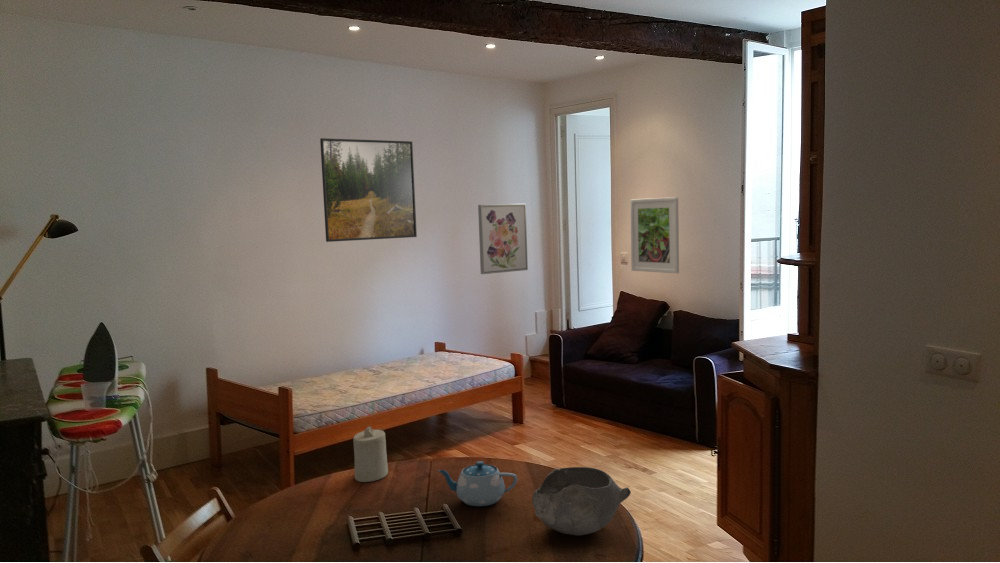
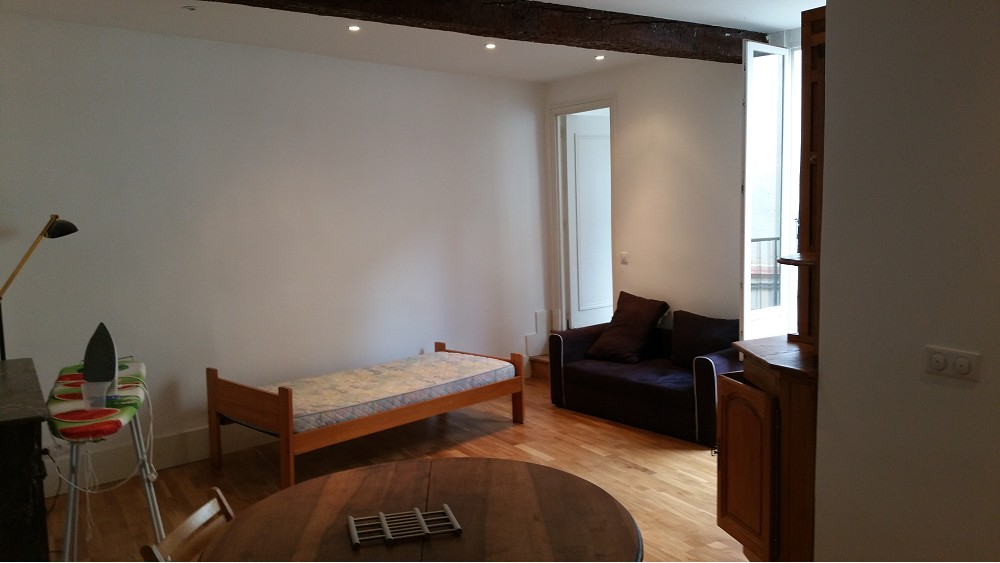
- candle (370, 451)
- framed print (370, 190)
- chinaware (477, 481)
- bowl (581, 499)
- wall art (503, 238)
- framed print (654, 235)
